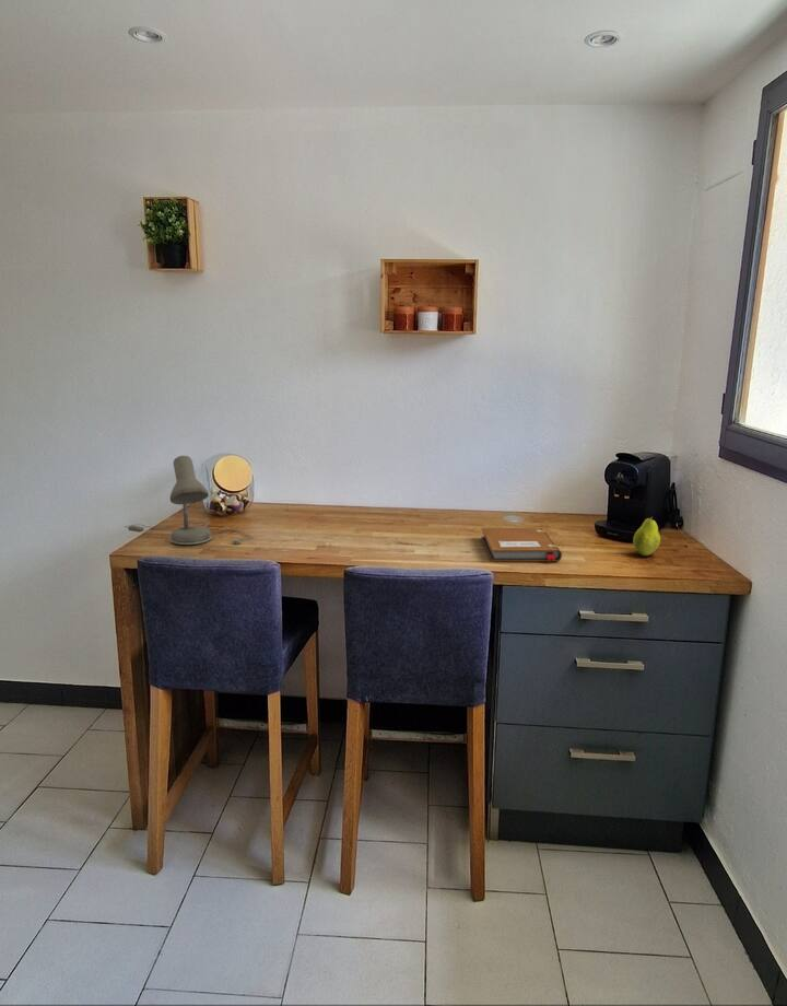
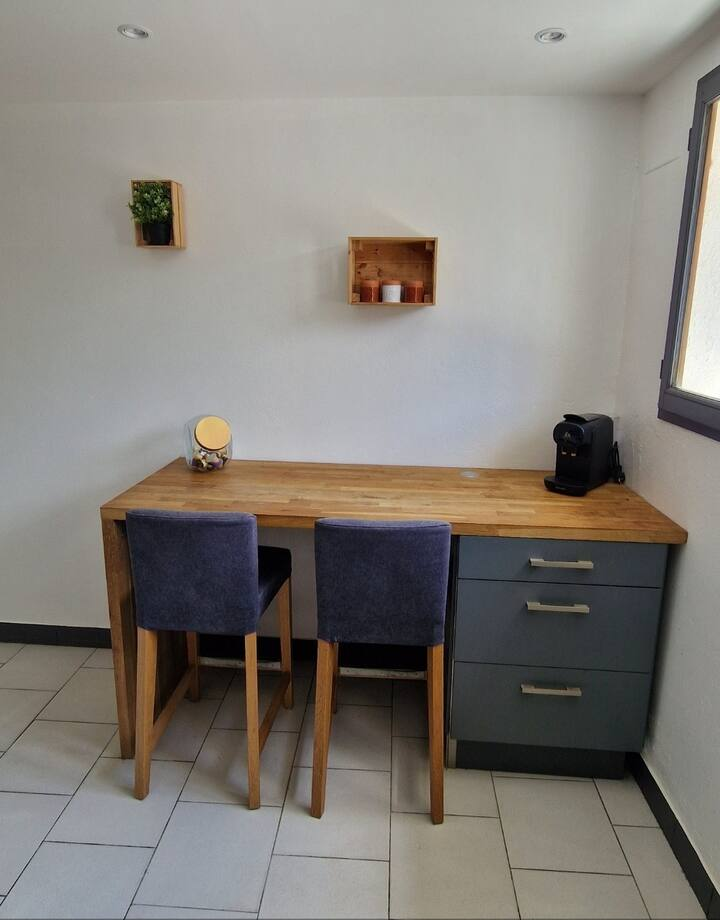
- fruit (647, 536)
- notebook (519, 543)
- desk lamp (178, 494)
